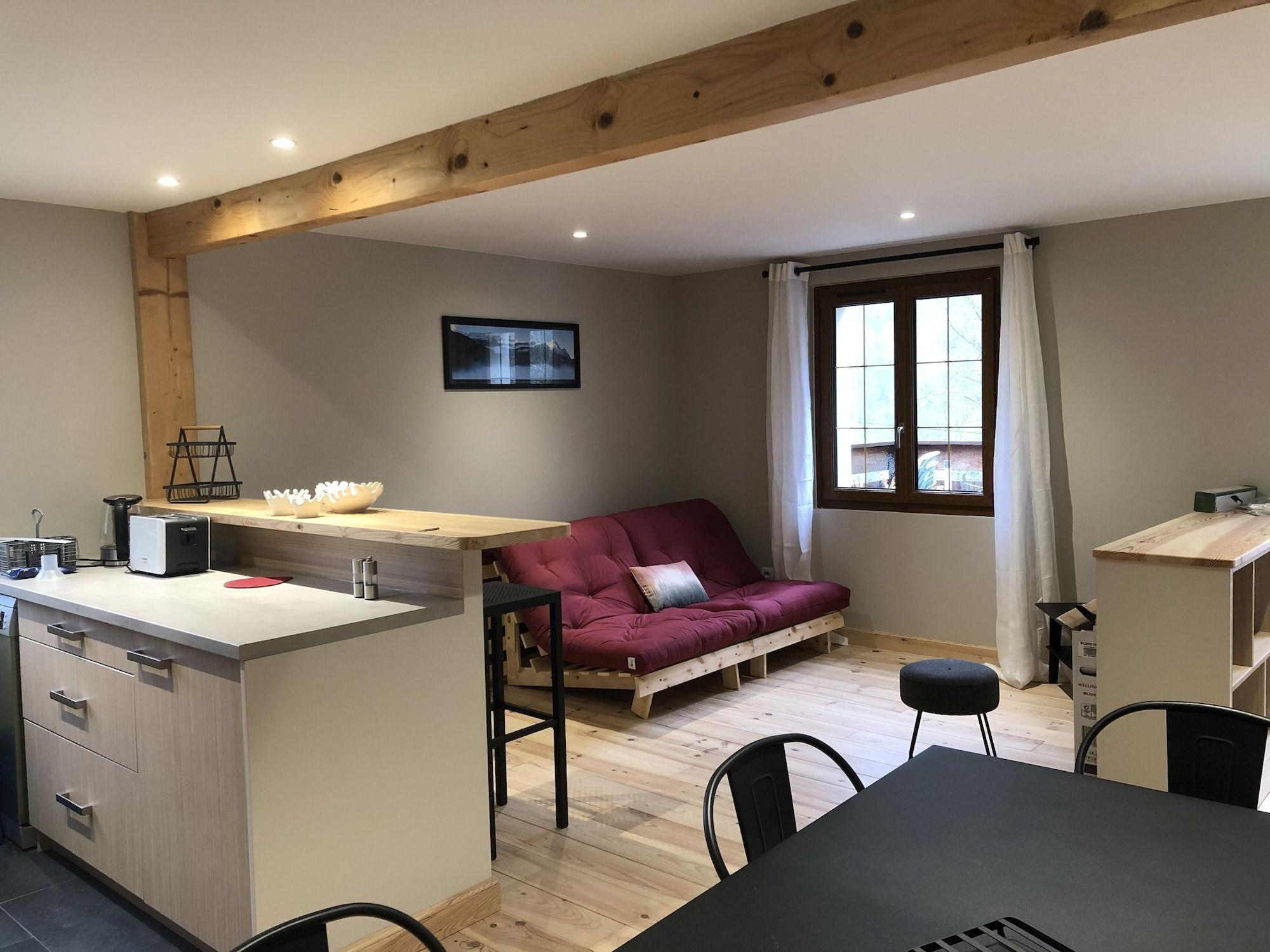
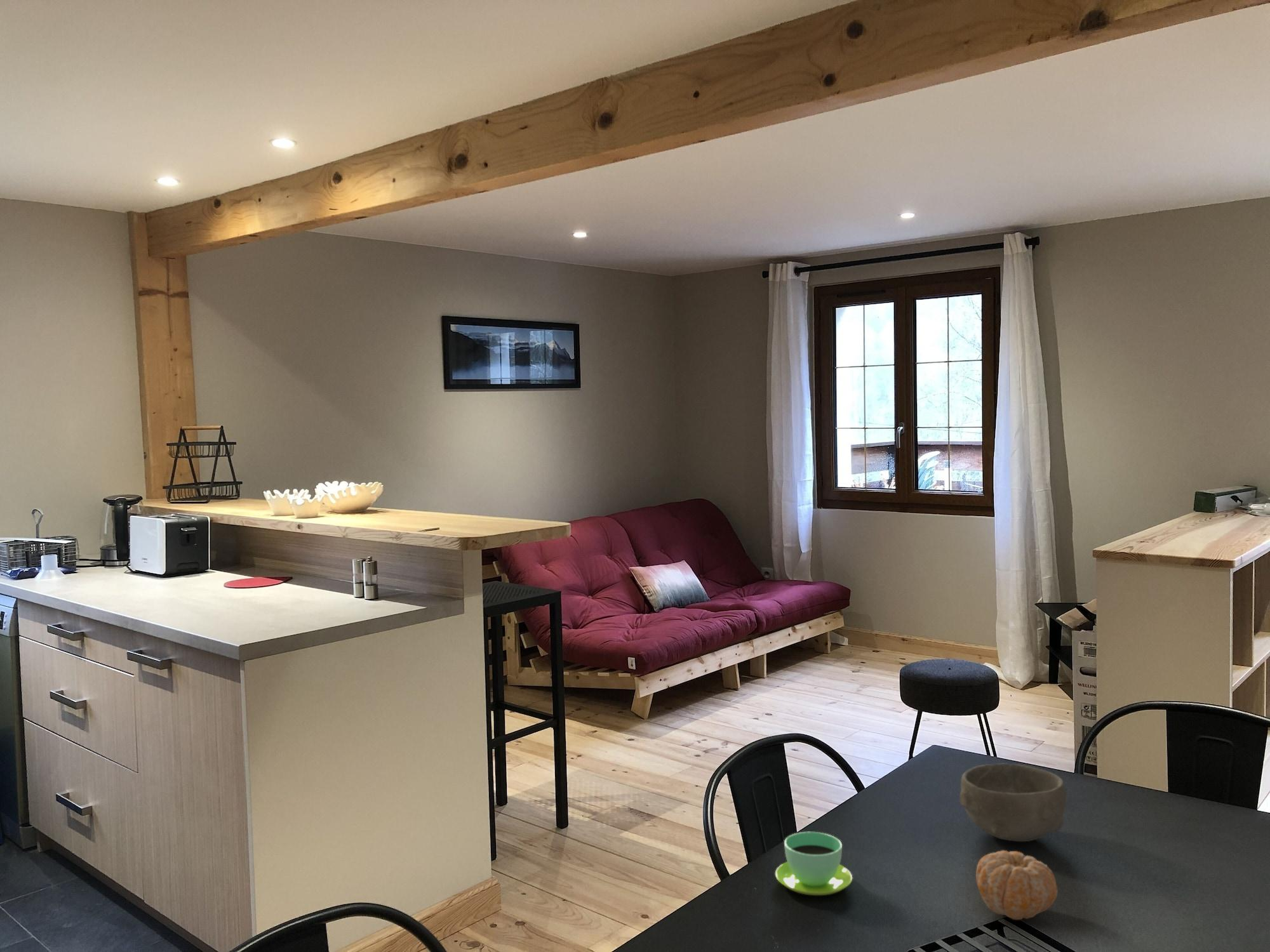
+ bowl (1015, 807)
+ cup (813, 862)
+ fruit (1015, 886)
